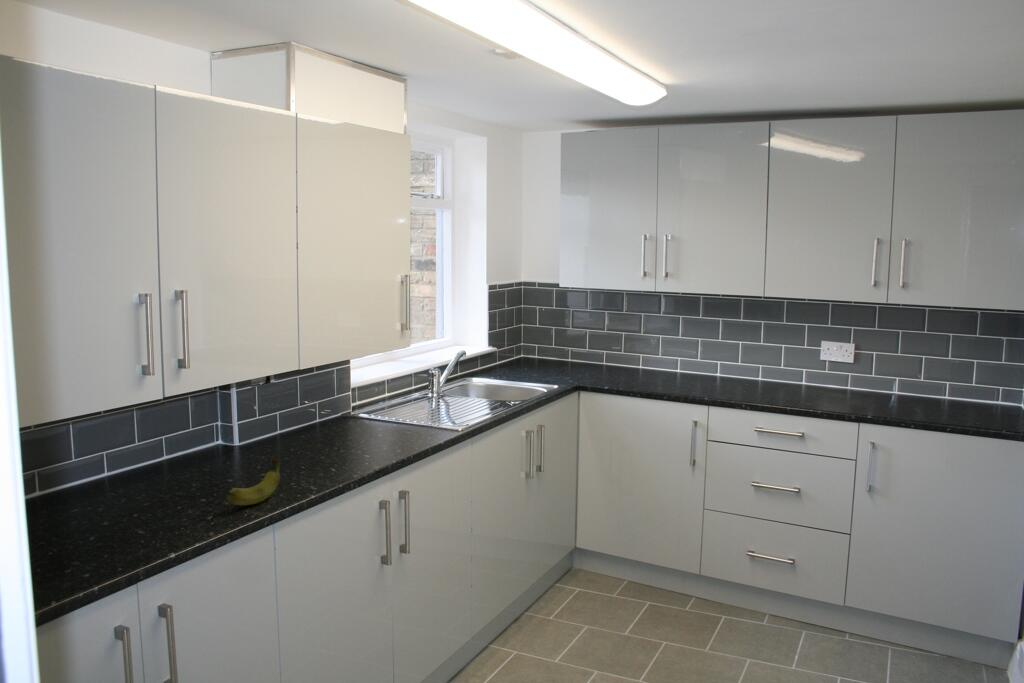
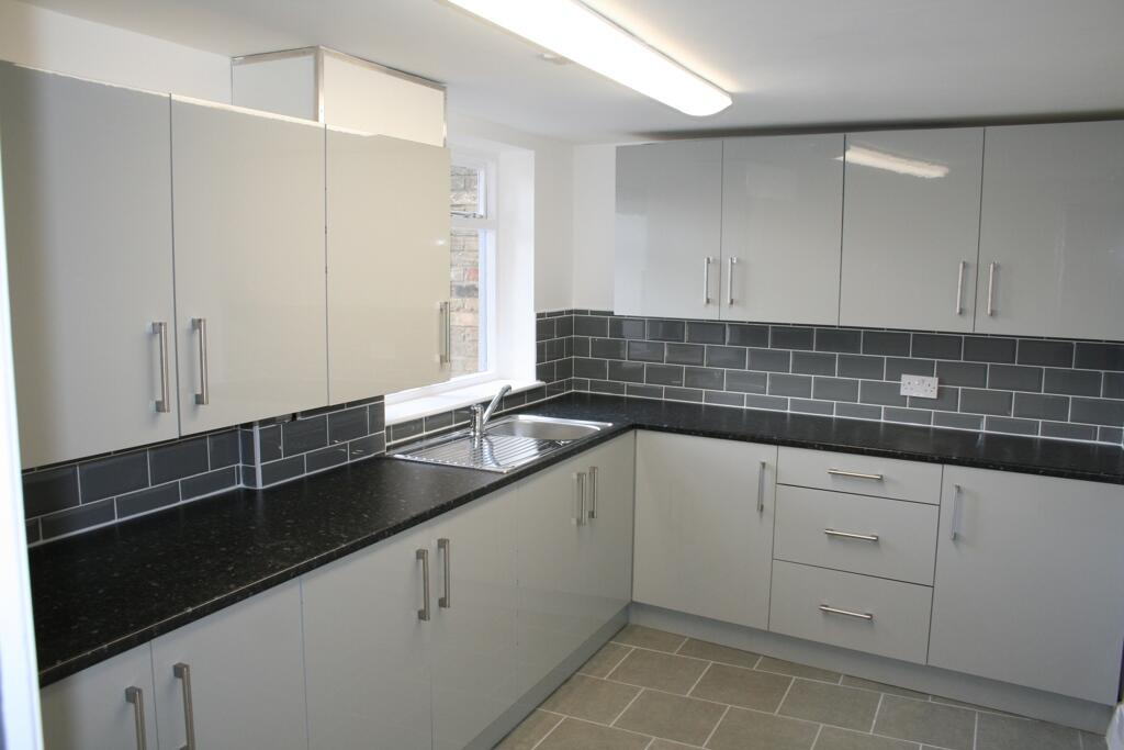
- fruit (256, 485)
